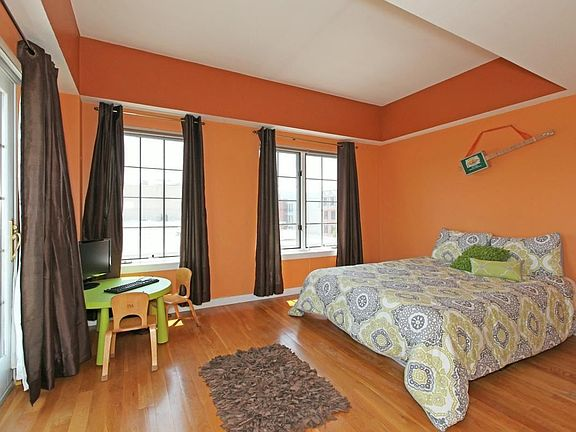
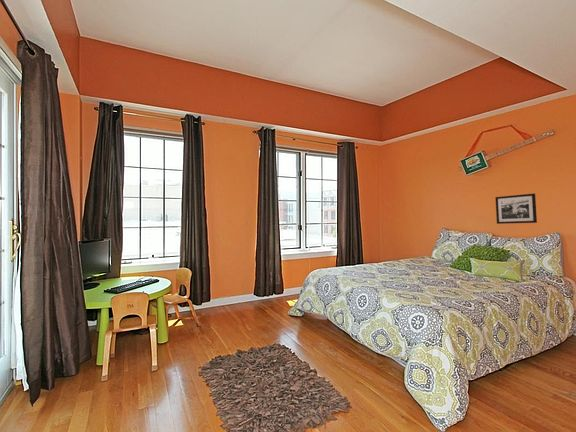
+ picture frame (515, 209)
